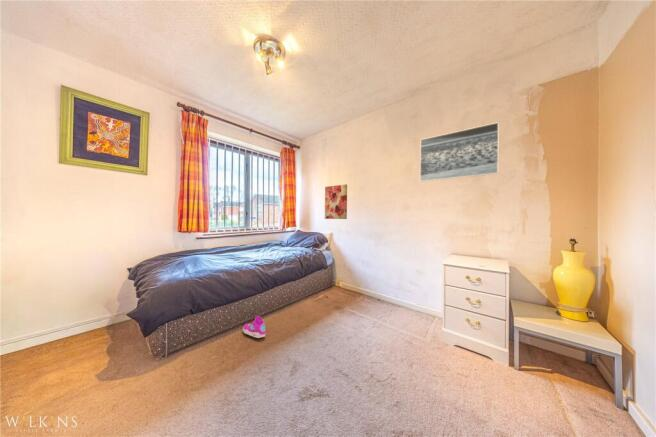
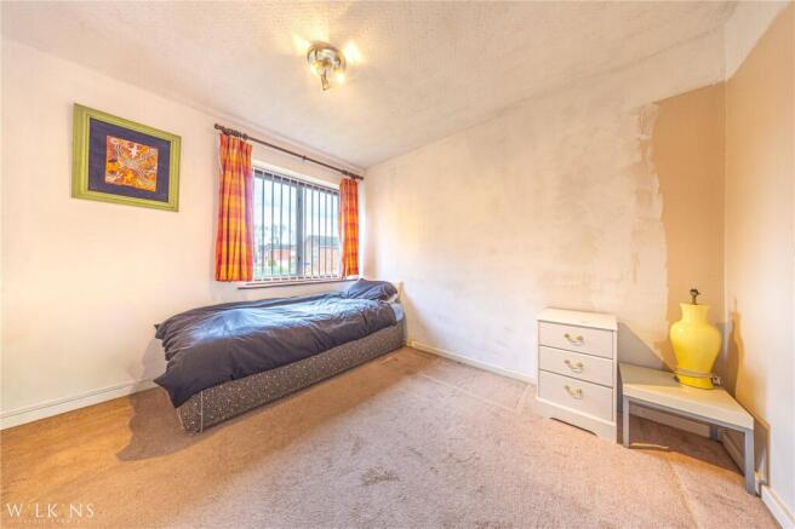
- wall art (335, 202)
- shoe (254, 325)
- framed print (455, 155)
